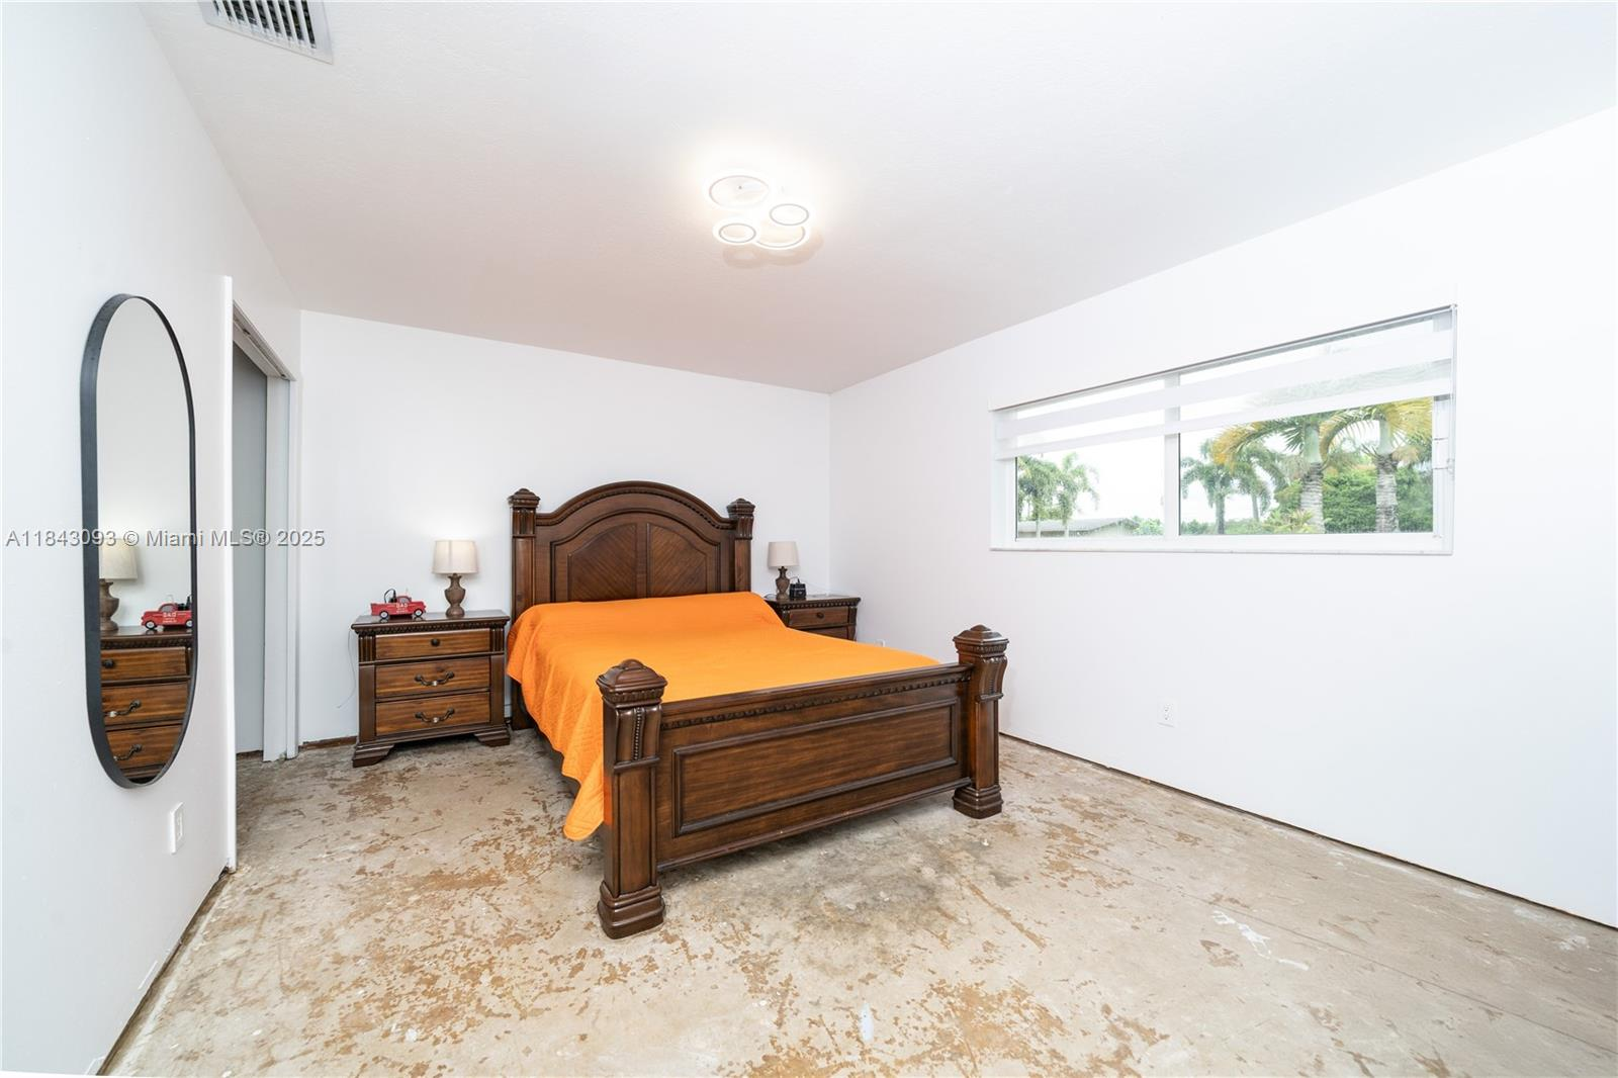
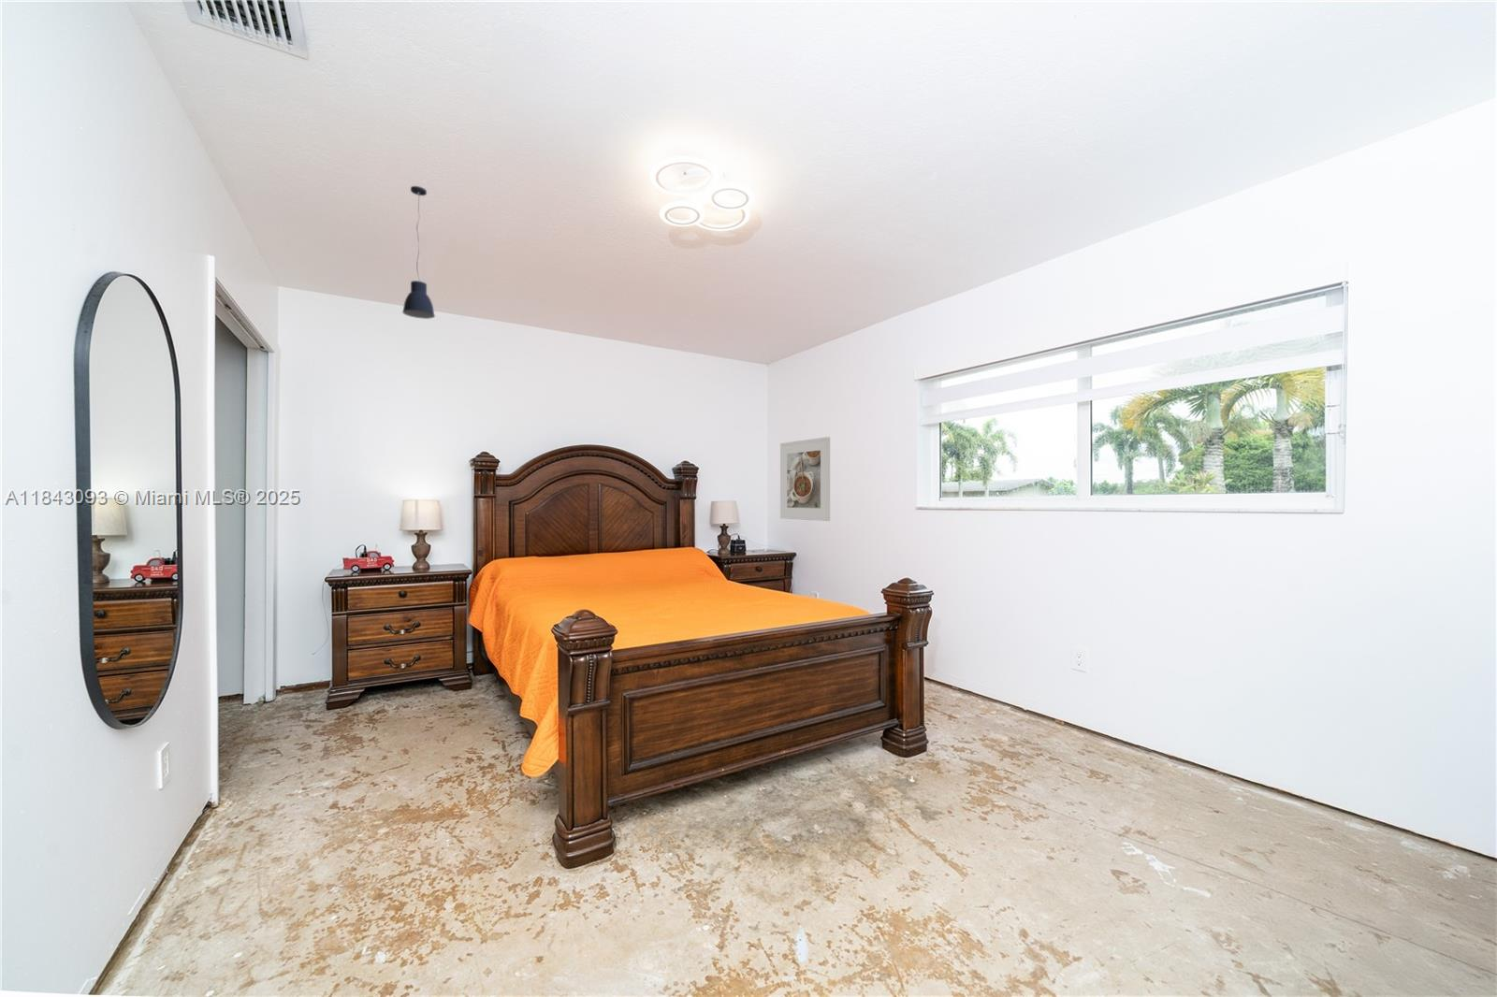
+ pendant light (418, 251)
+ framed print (804, 480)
